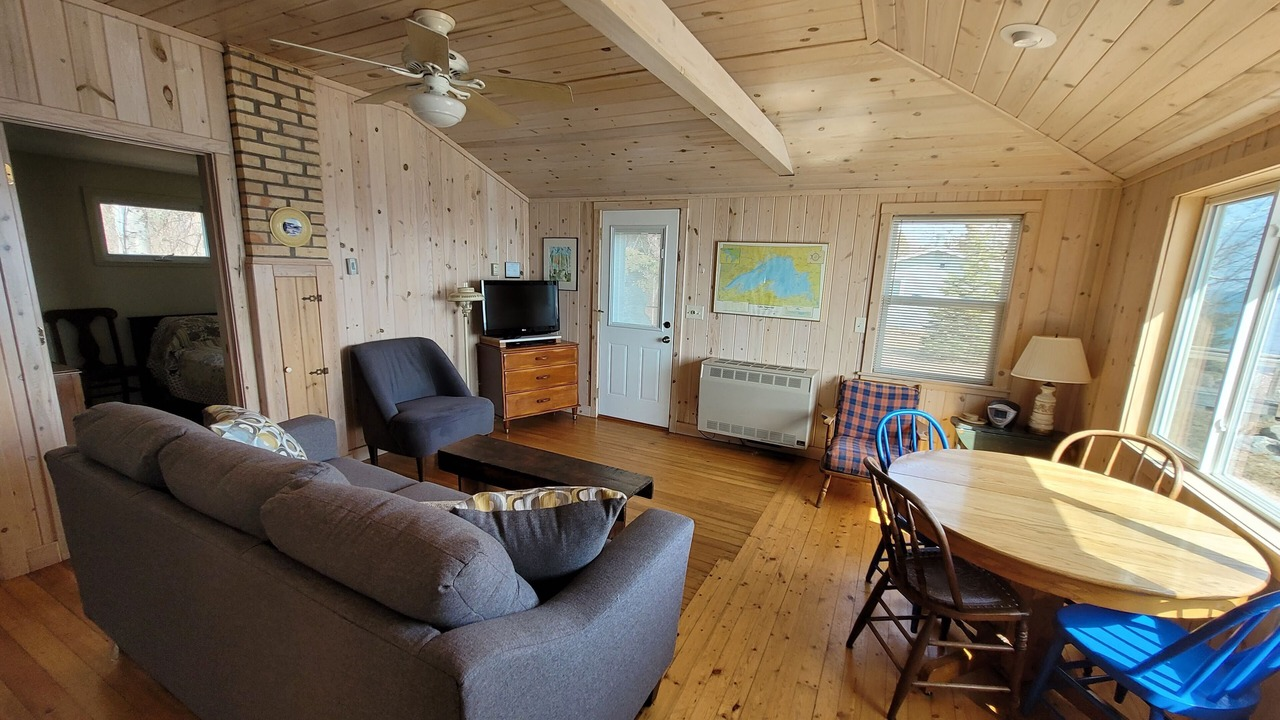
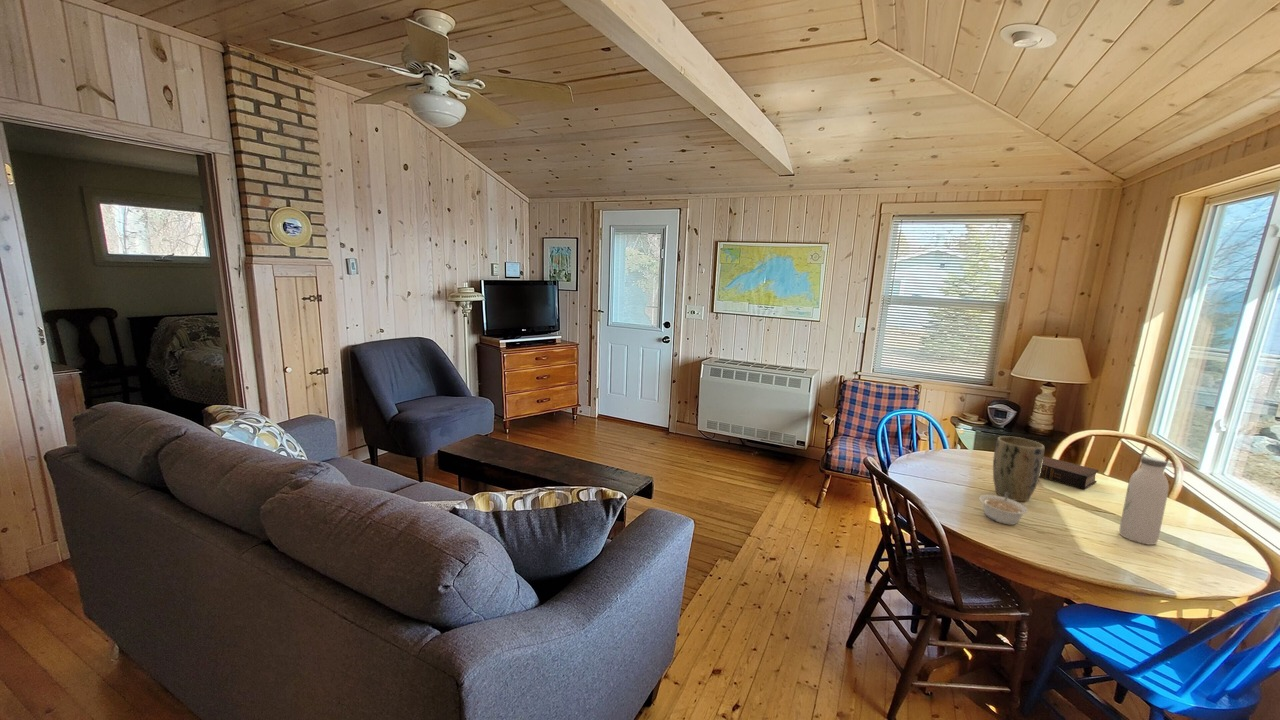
+ plant pot (1015, 468)
+ legume (1001, 508)
+ book (1059, 471)
+ water bottle (1145, 498)
